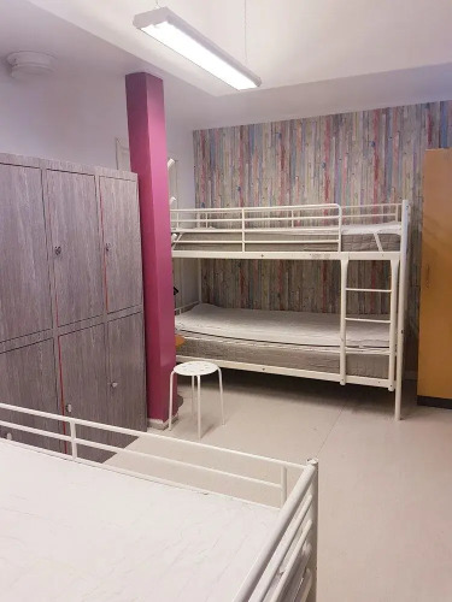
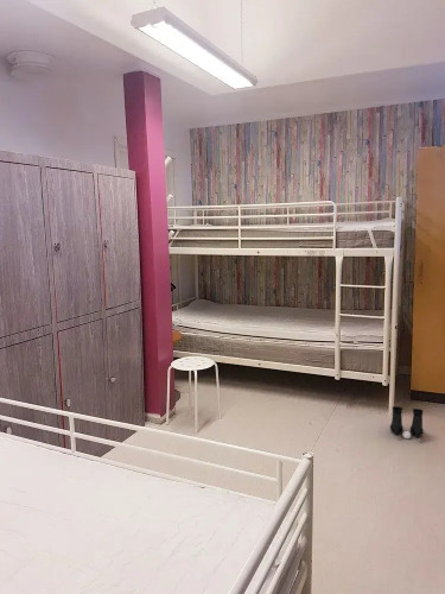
+ boots (401, 418)
